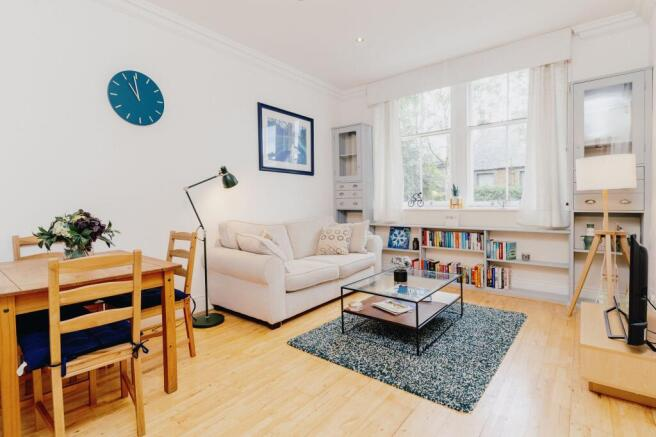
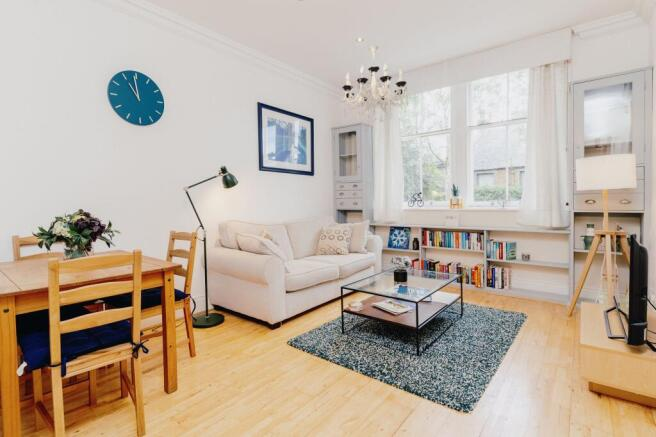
+ chandelier (374, 84)
